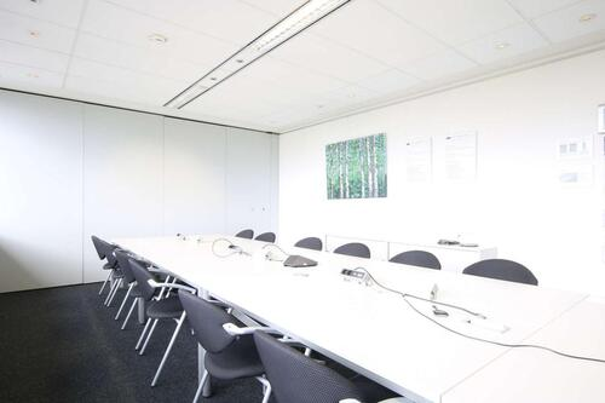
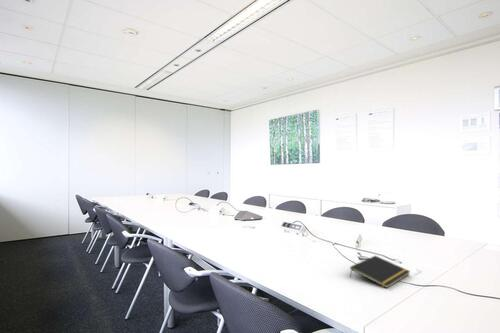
+ notepad (380, 270)
